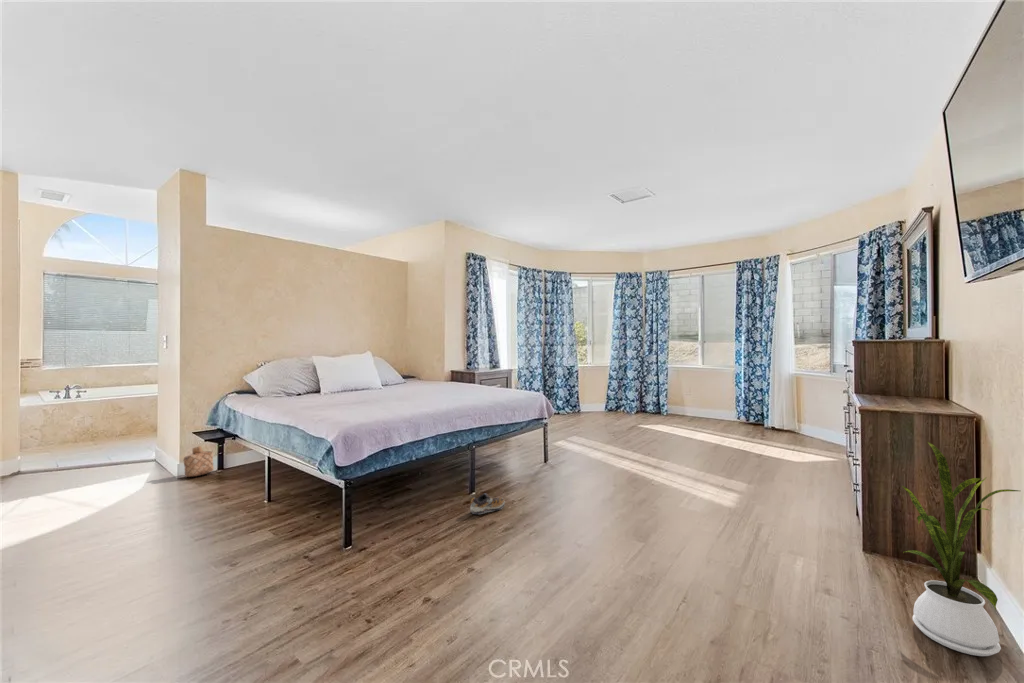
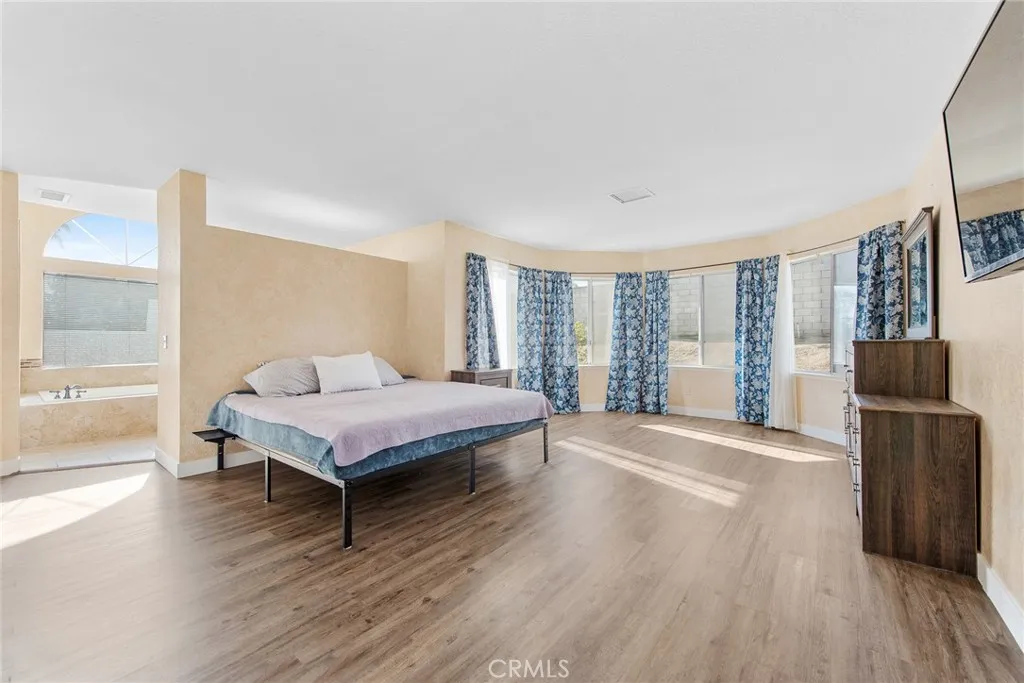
- shoe (487, 501)
- basket (199, 460)
- house plant (952, 543)
